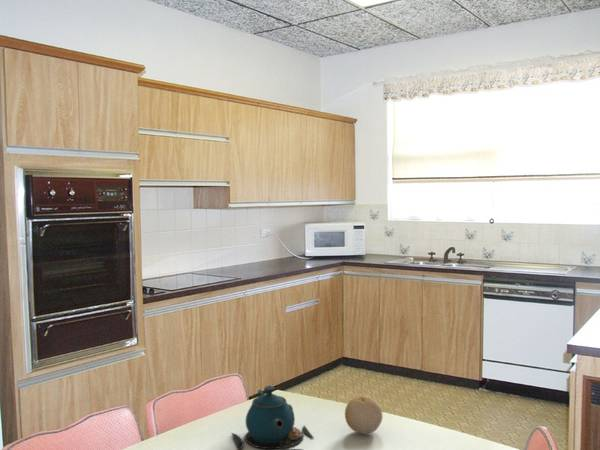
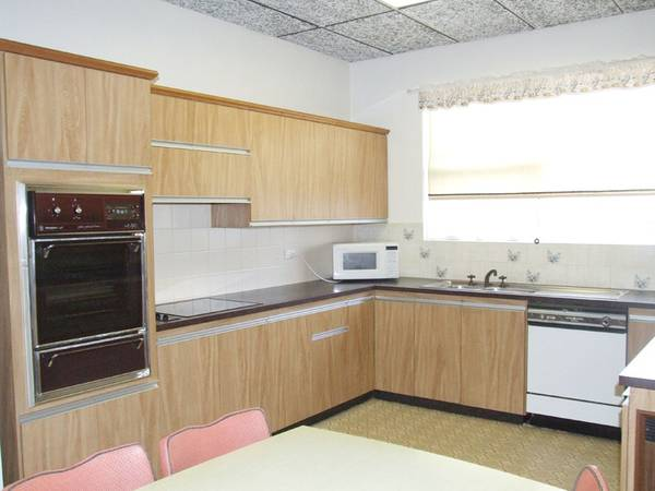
- fruit (363, 415)
- teapot (272, 411)
